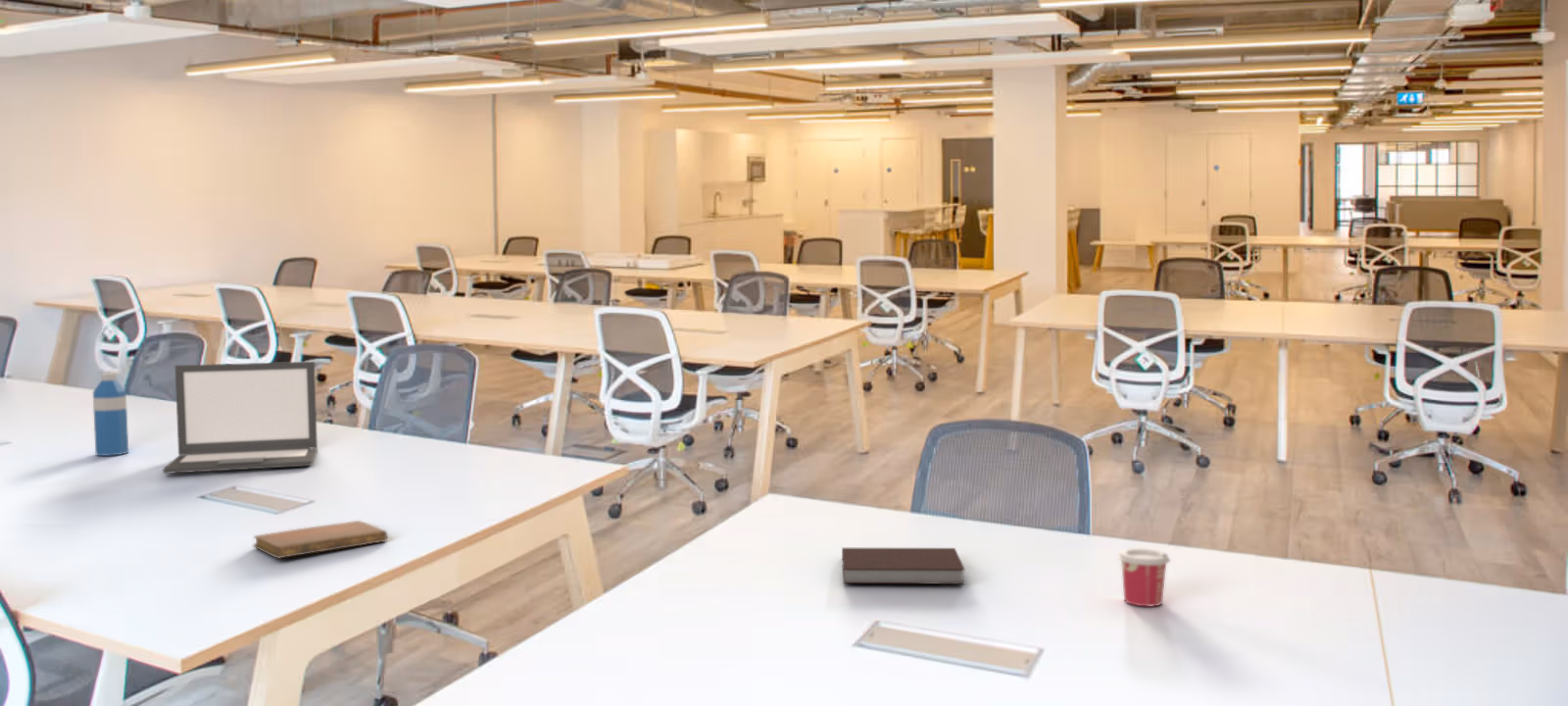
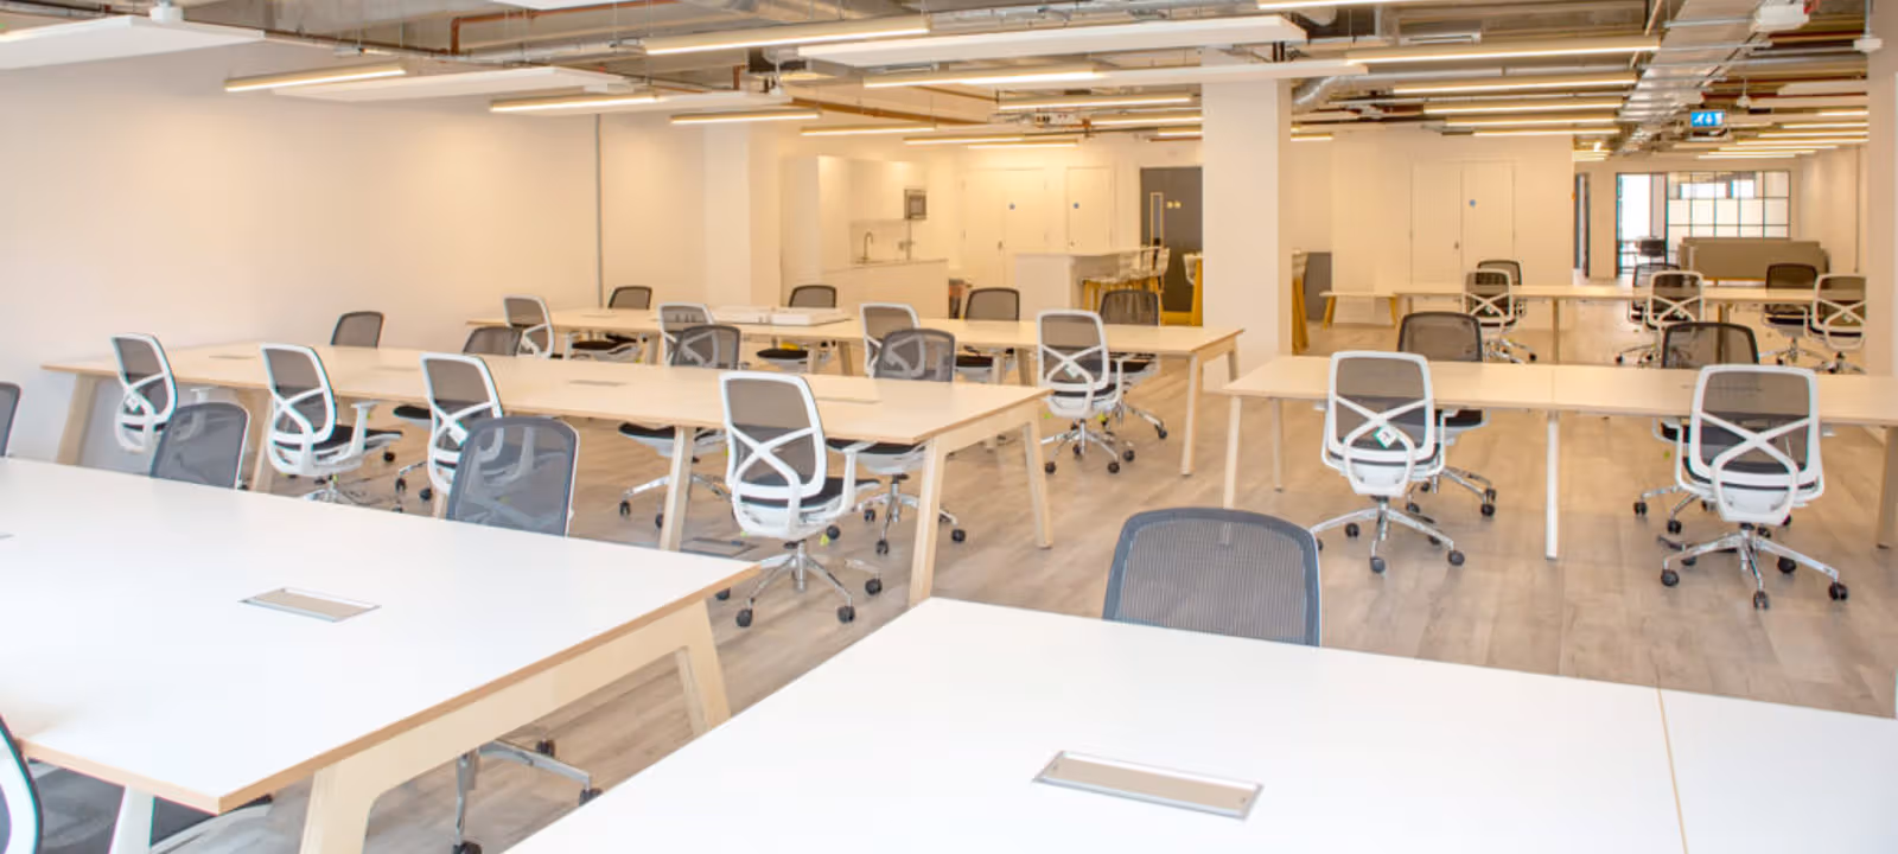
- laptop (242, 414)
- water bottle (110, 413)
- cup (1143, 578)
- notebook (901, 565)
- notebook (320, 538)
